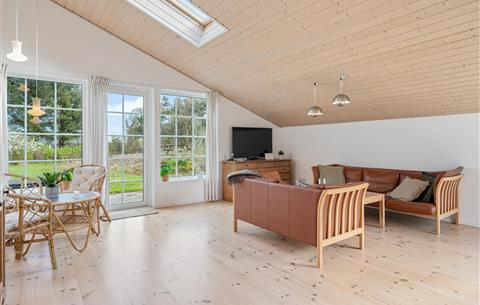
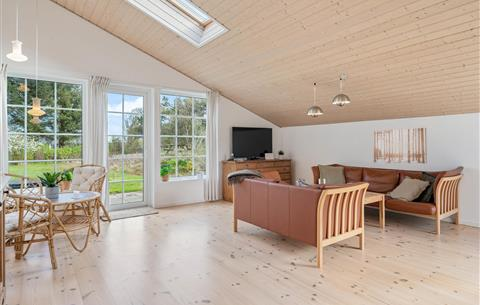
+ wall art (398, 146)
